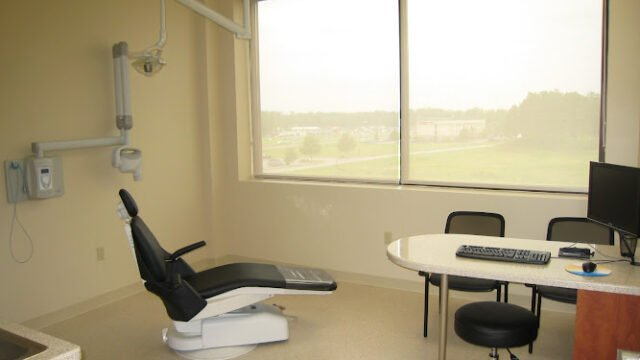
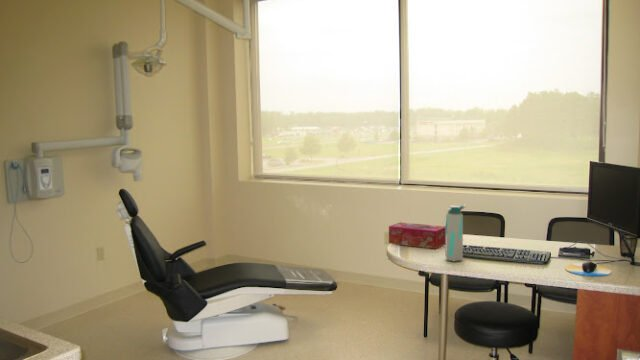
+ water bottle (455, 232)
+ tissue box (417, 235)
